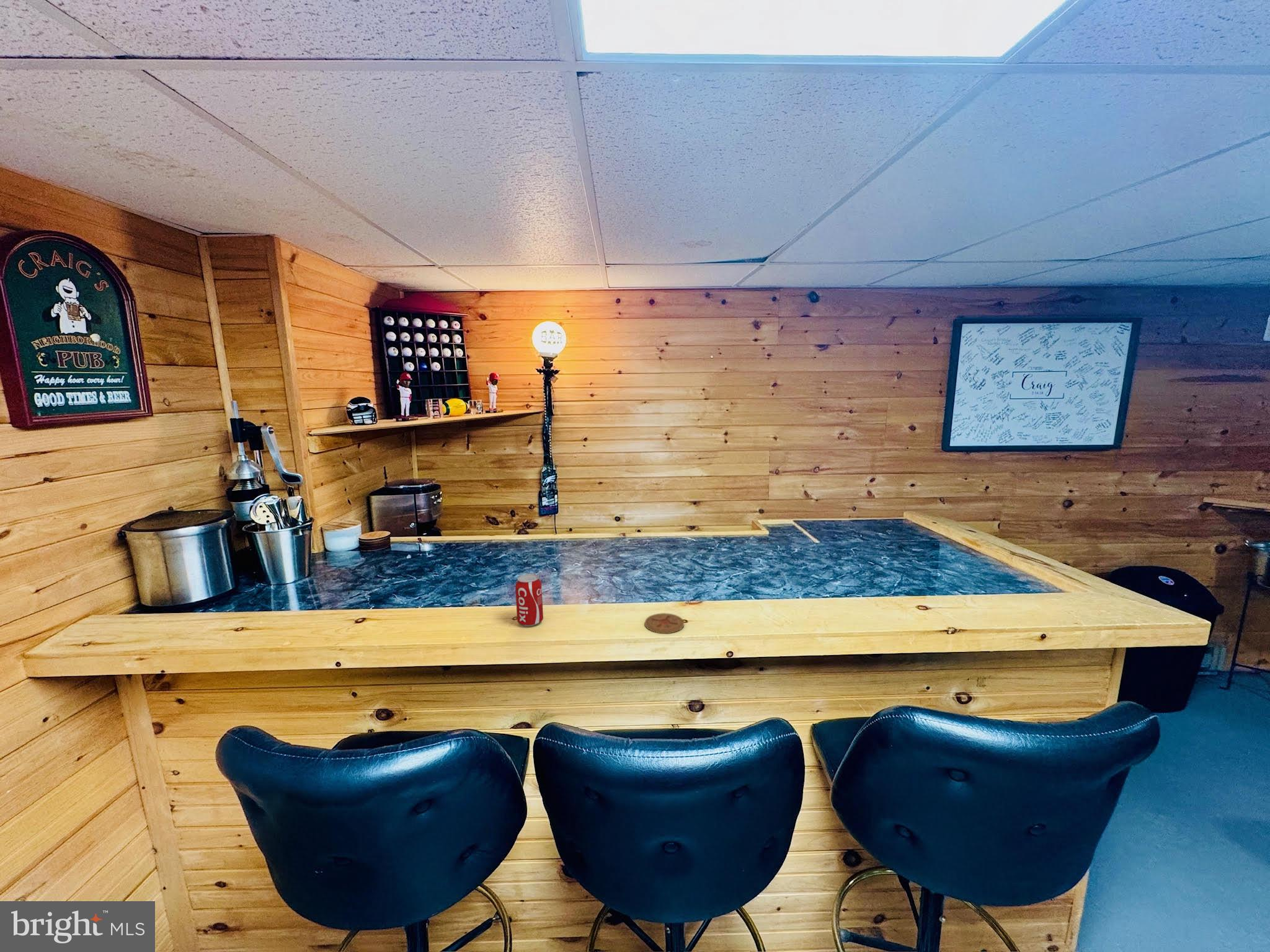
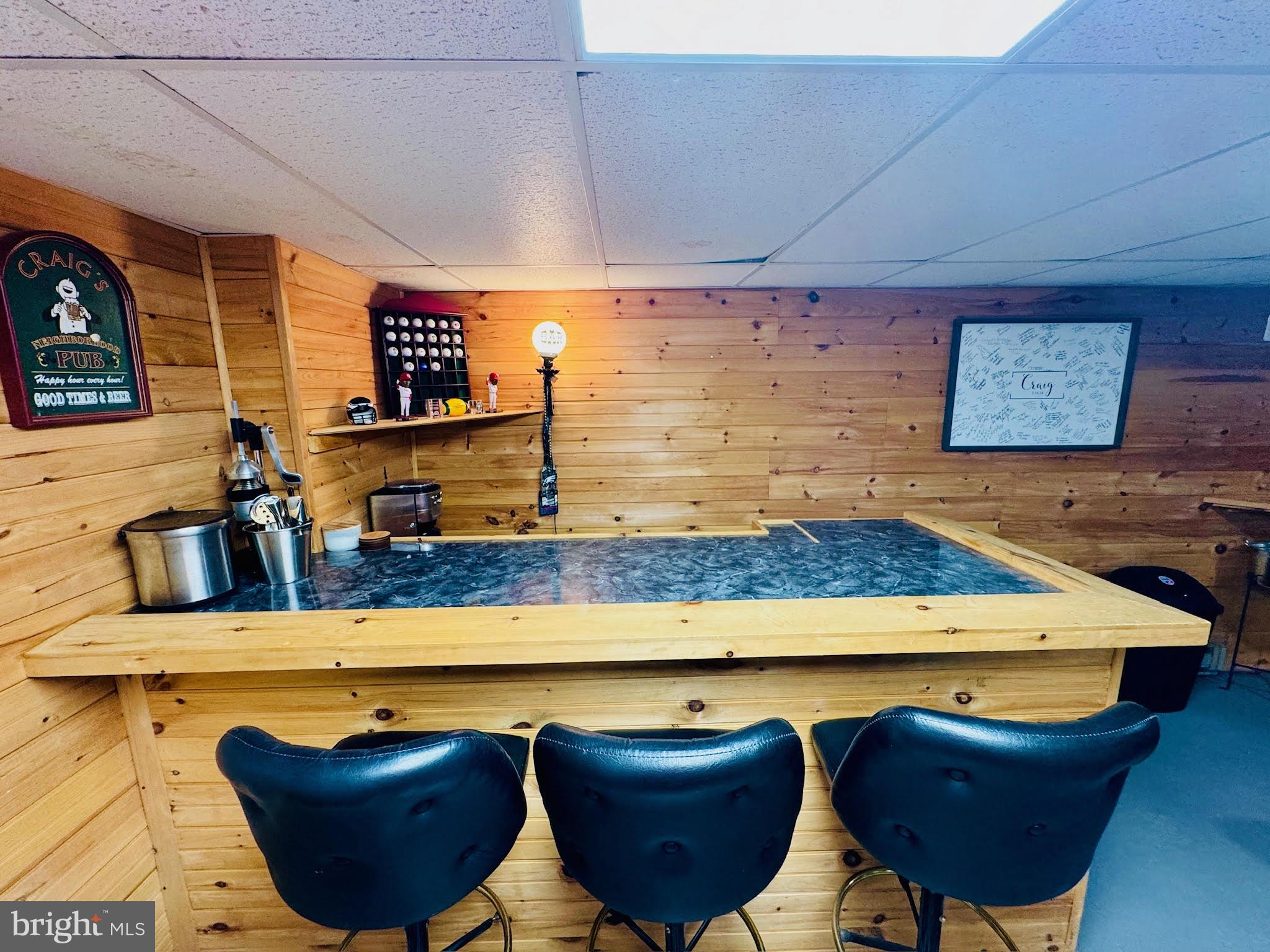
- beverage can (529, 600)
- coaster (664, 623)
